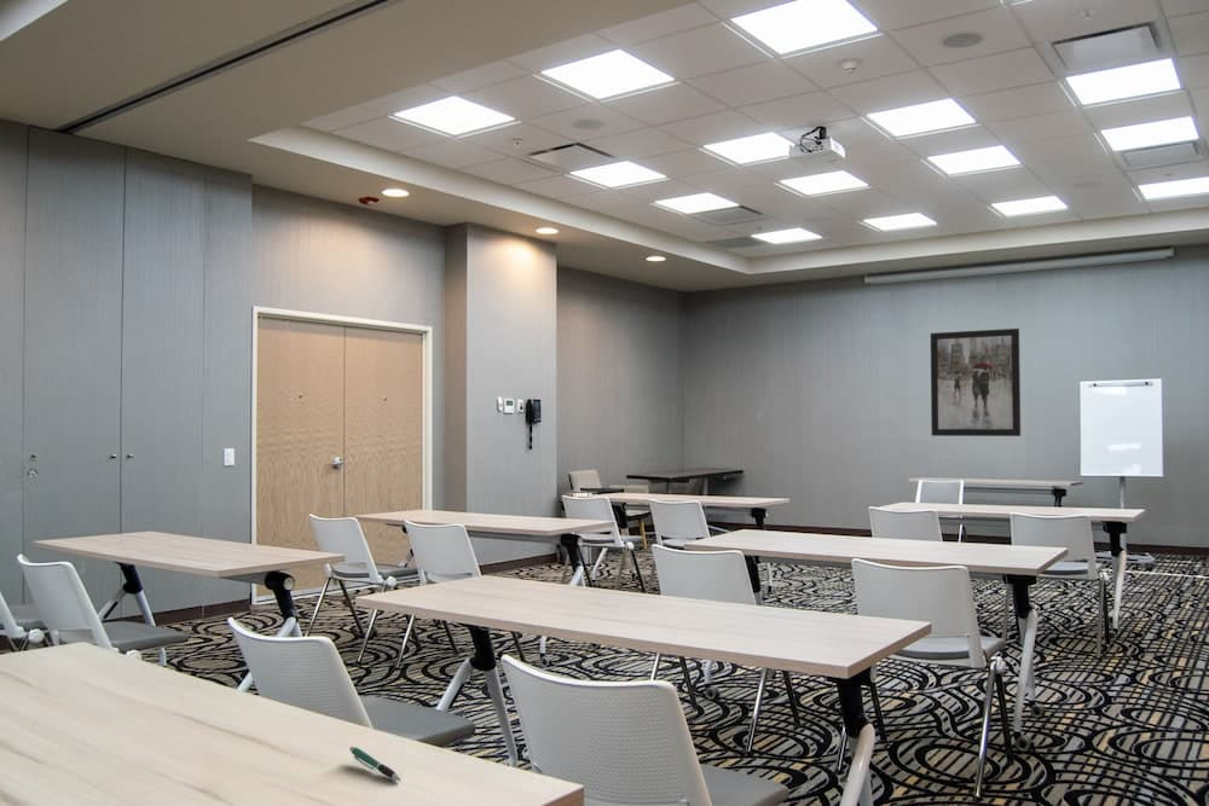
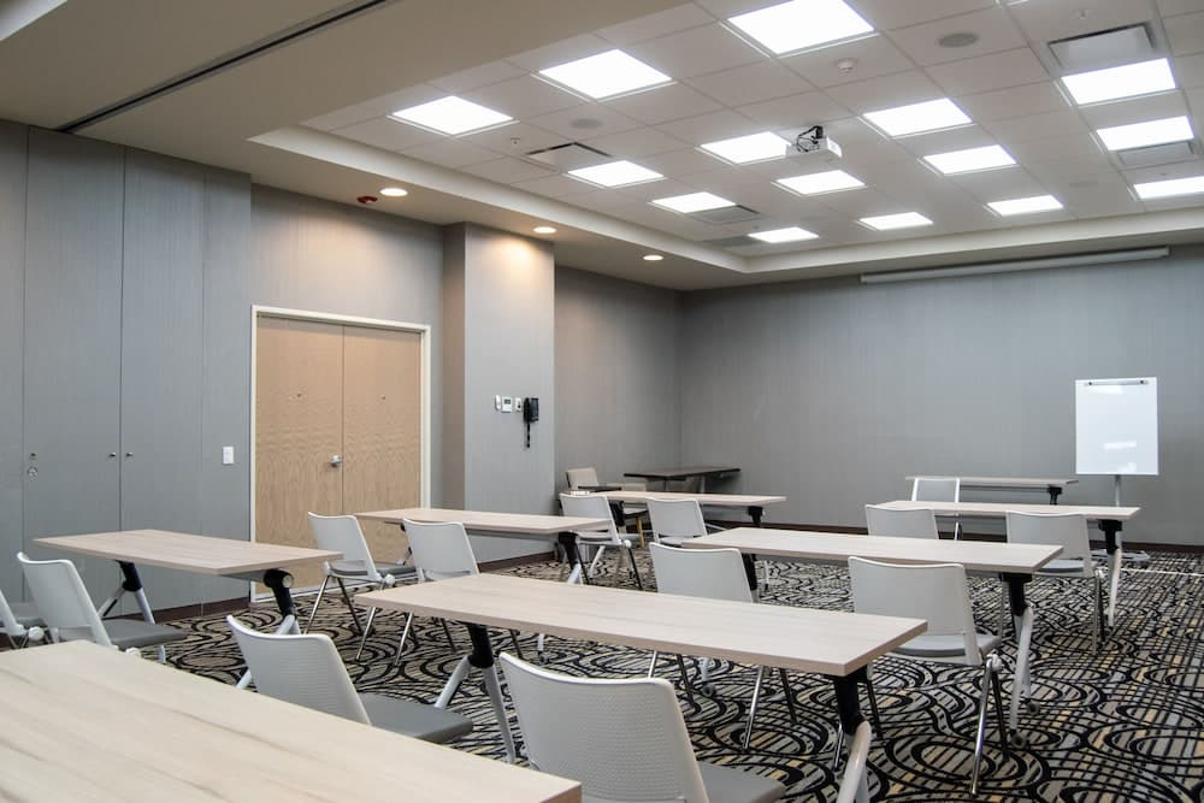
- wall art (974, 383)
- pen (374, 762)
